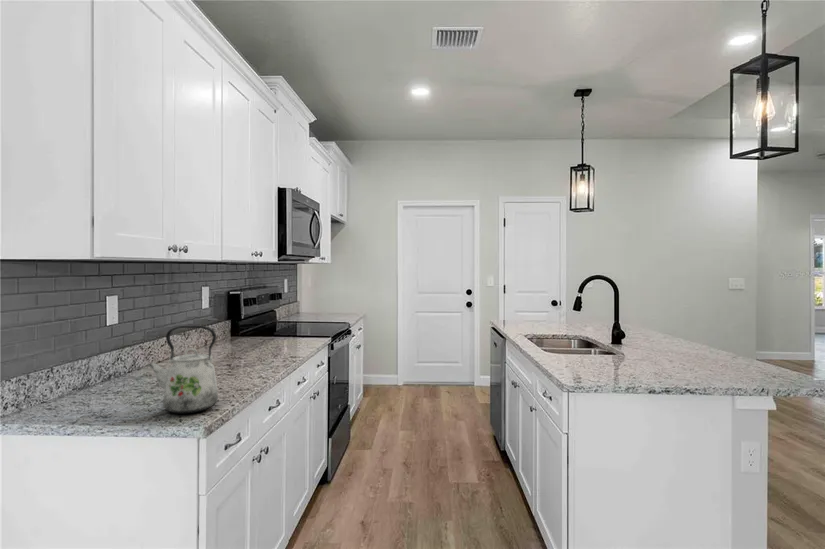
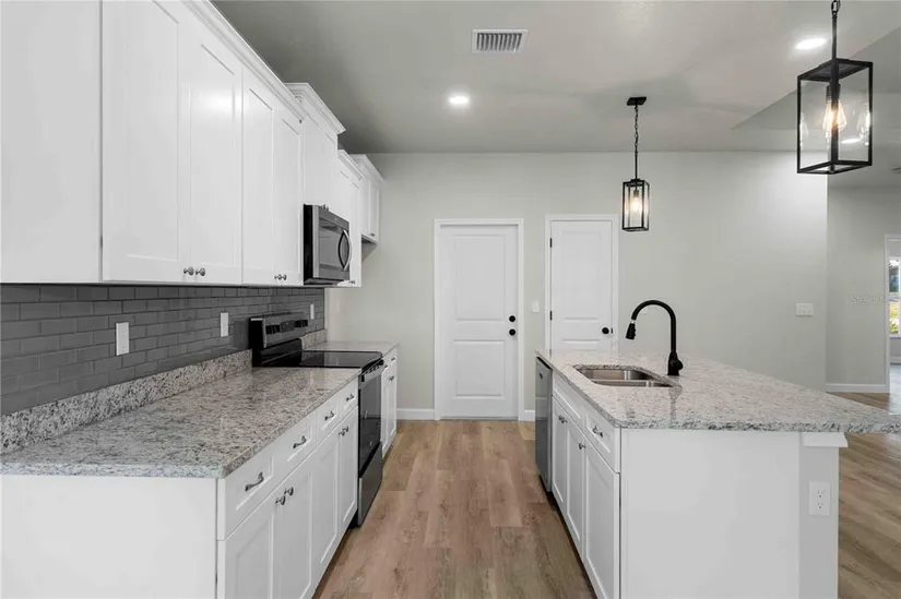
- kettle (181, 367)
